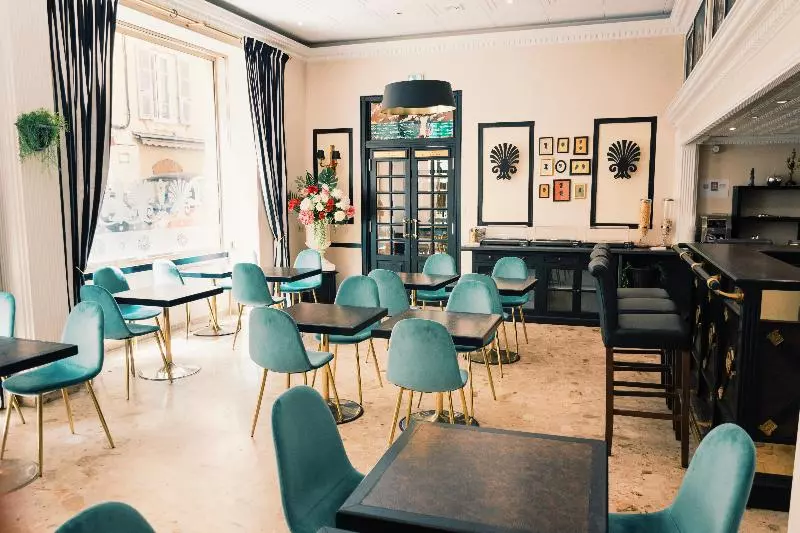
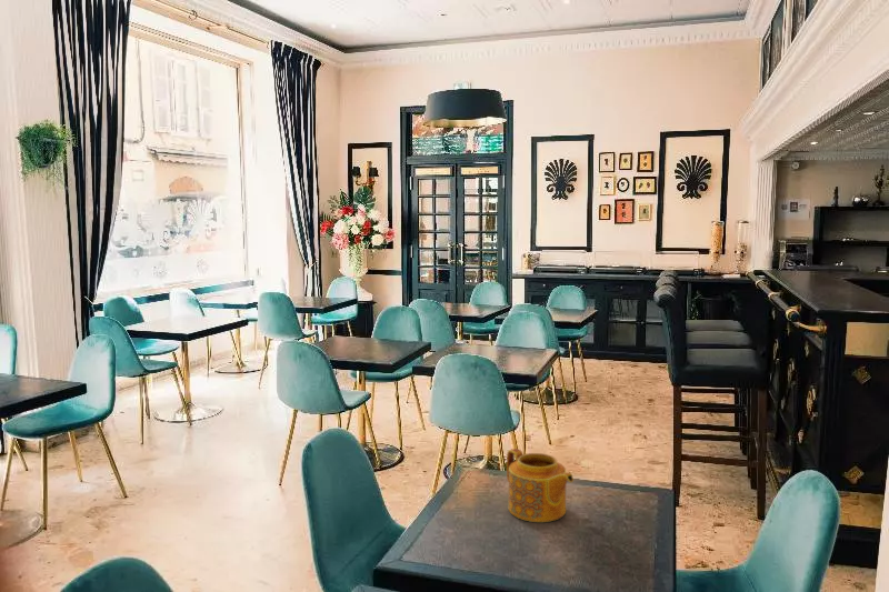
+ teapot (538, 485)
